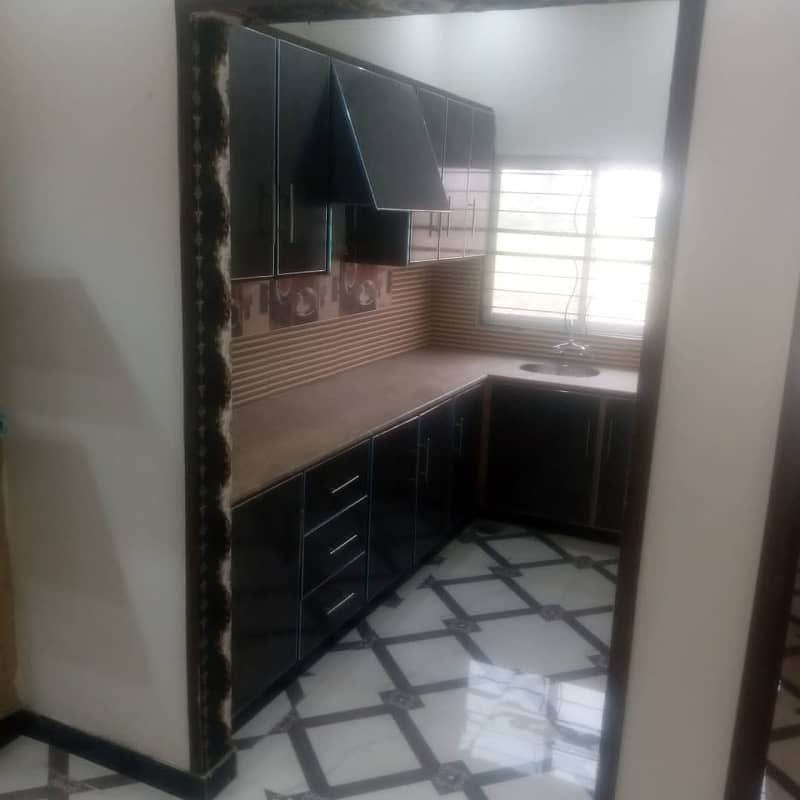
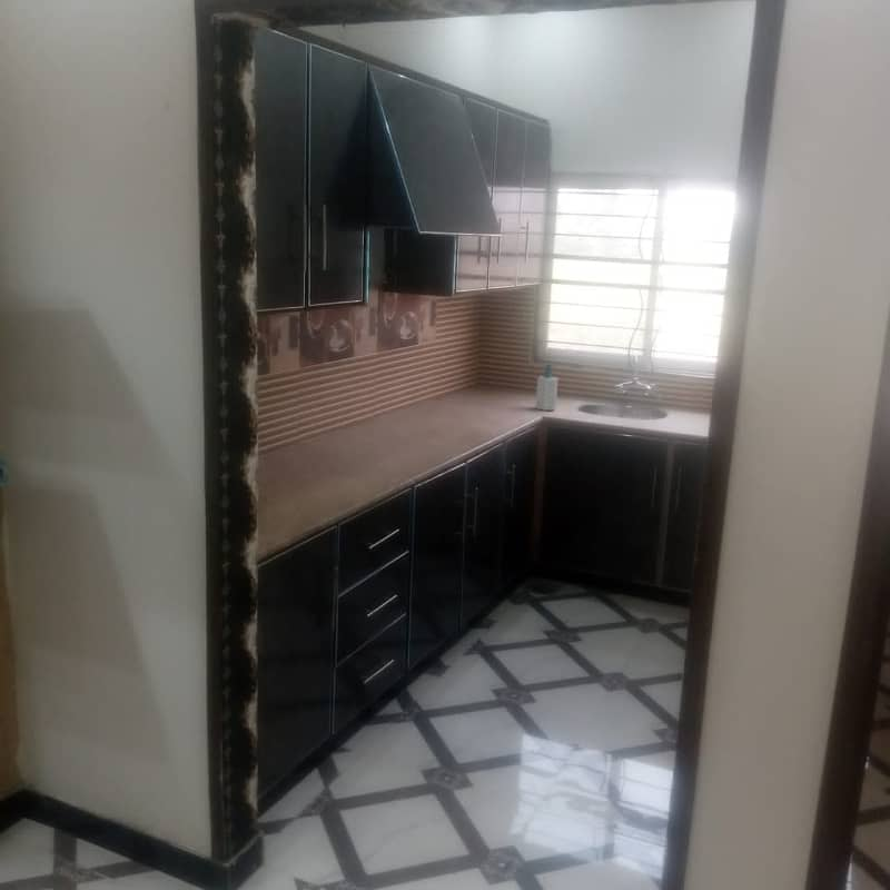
+ soap bottle (546, 386)
